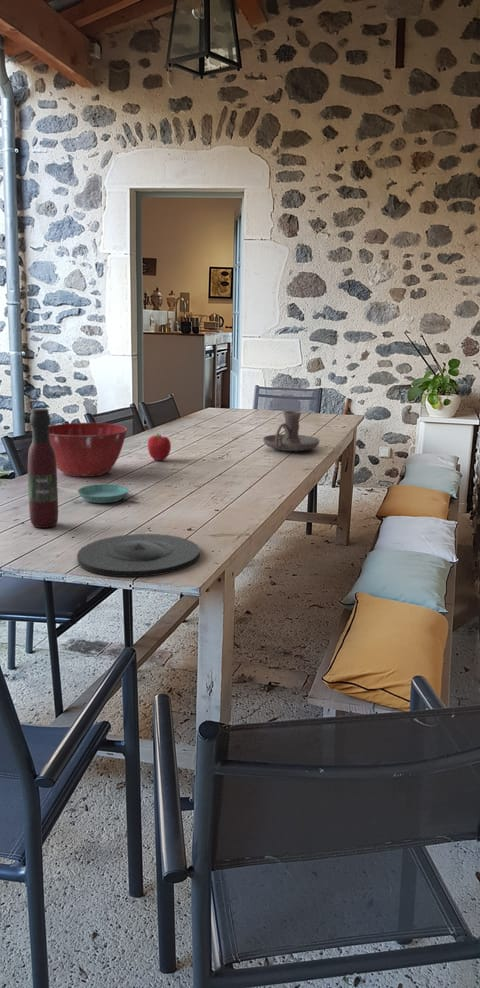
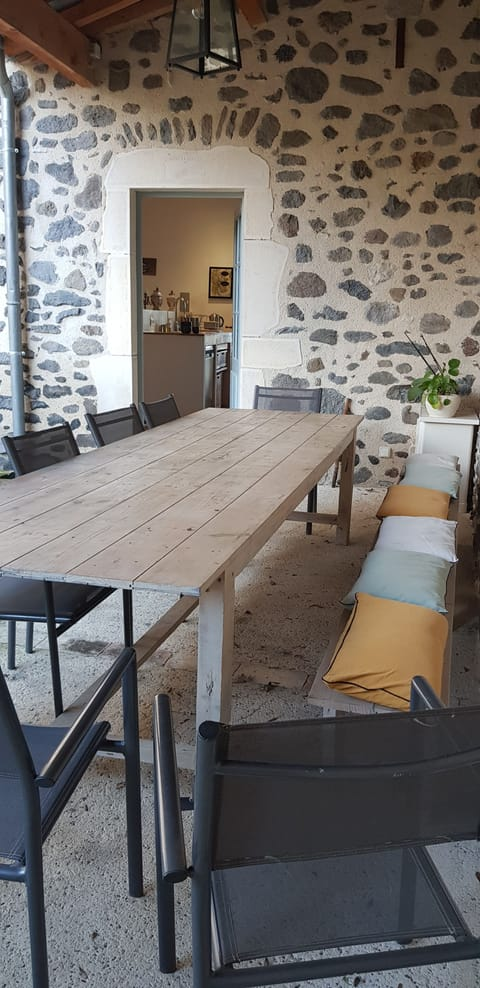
- candle holder (289, 431)
- fruit (159, 446)
- wine bottle (42, 468)
- plate (139, 550)
- saucer (103, 494)
- mixing bowl (84, 450)
